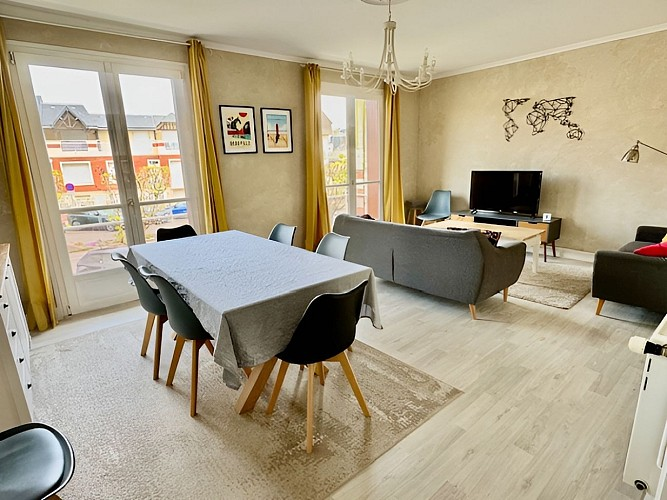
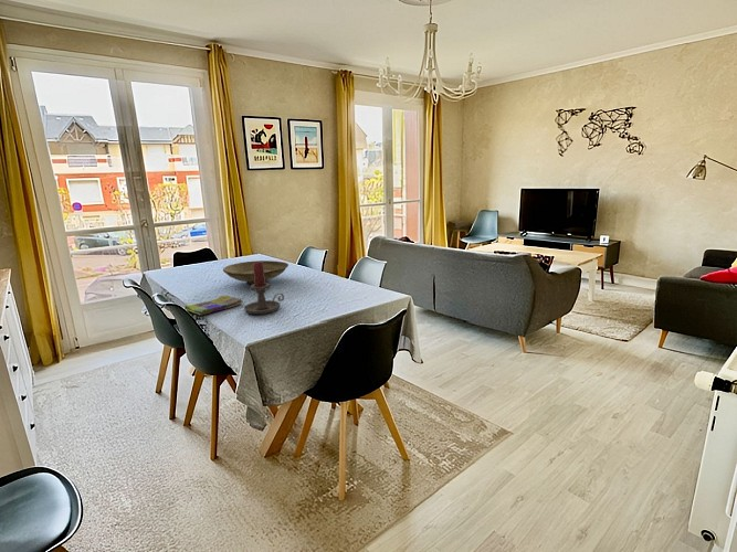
+ decorative bowl (253, 274)
+ candle holder (264, 284)
+ dish towel (214, 304)
